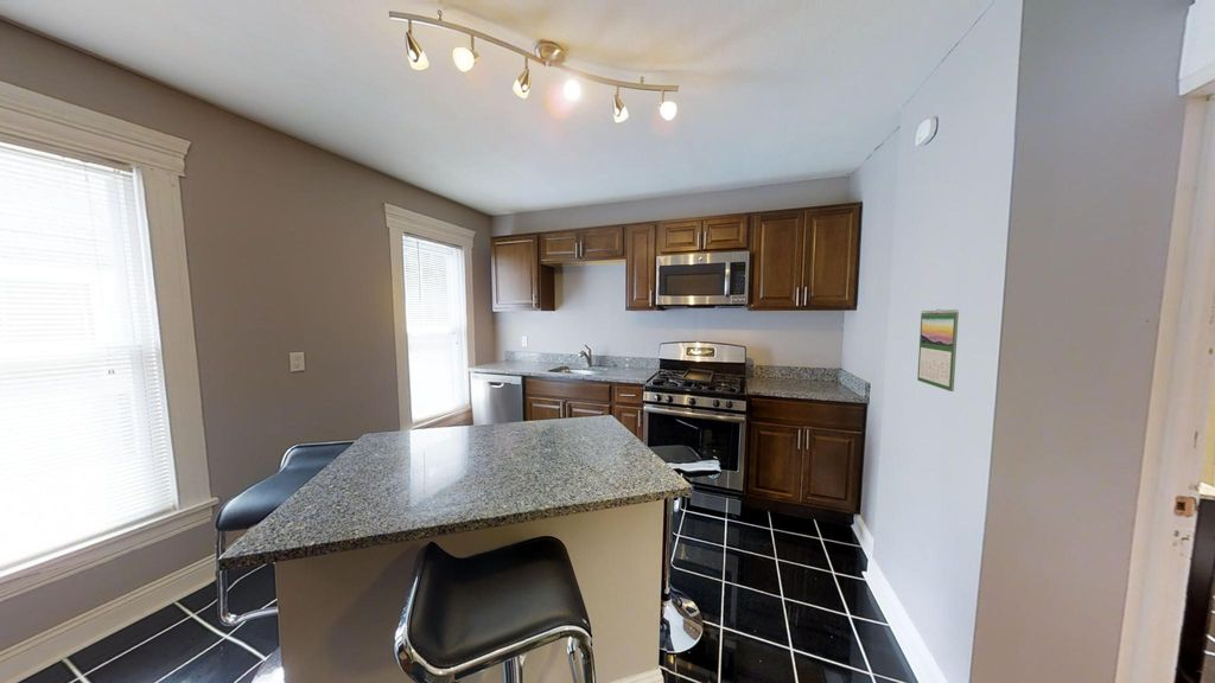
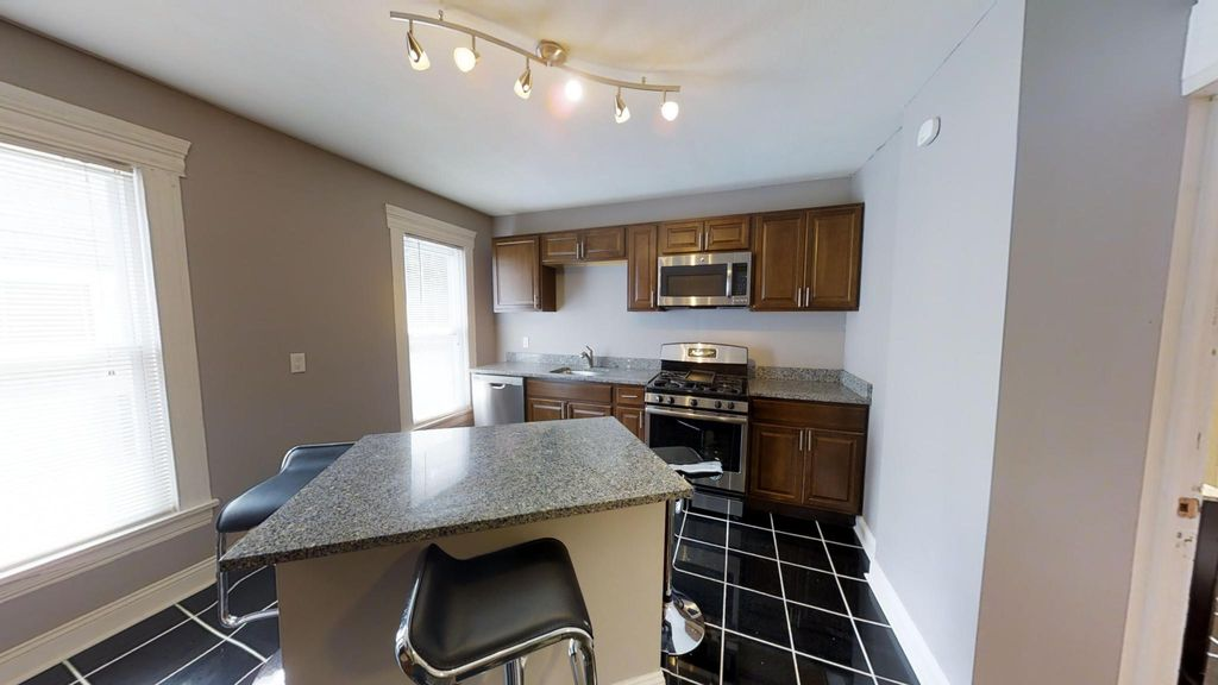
- calendar (936, 347)
